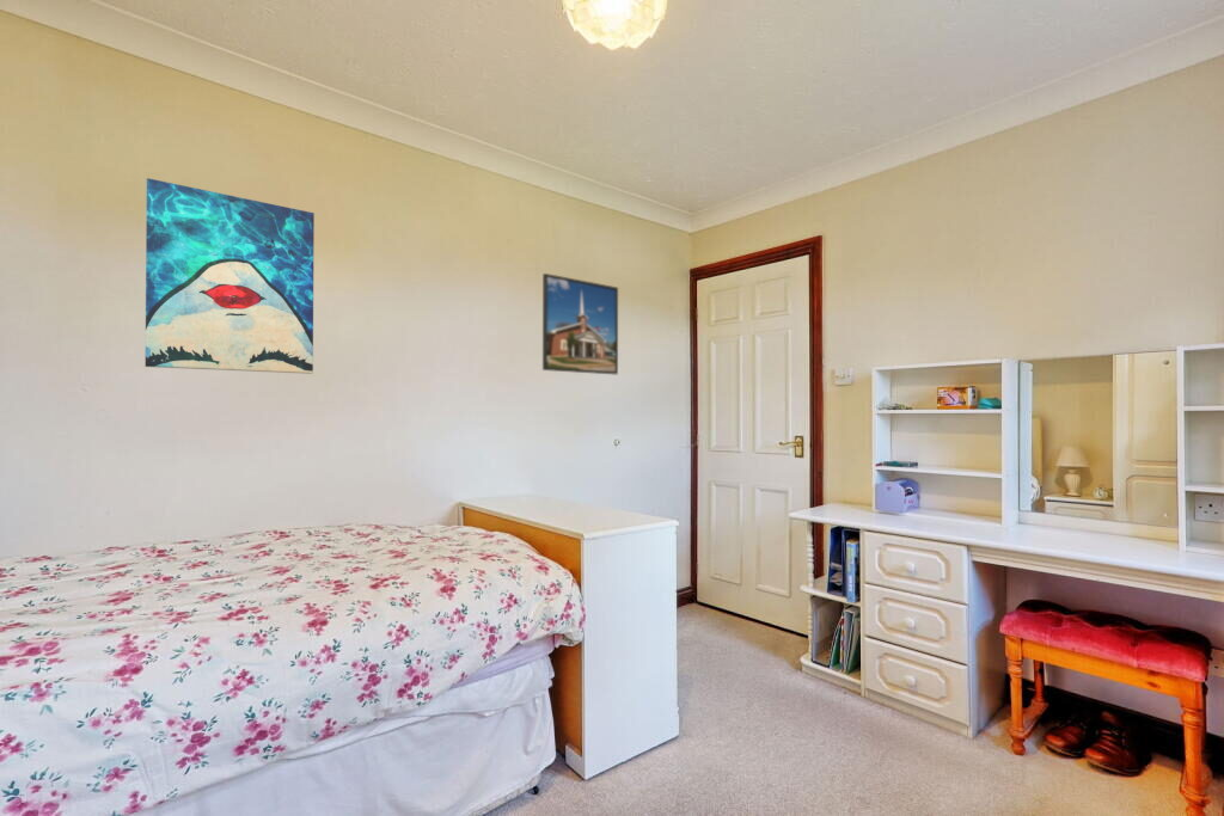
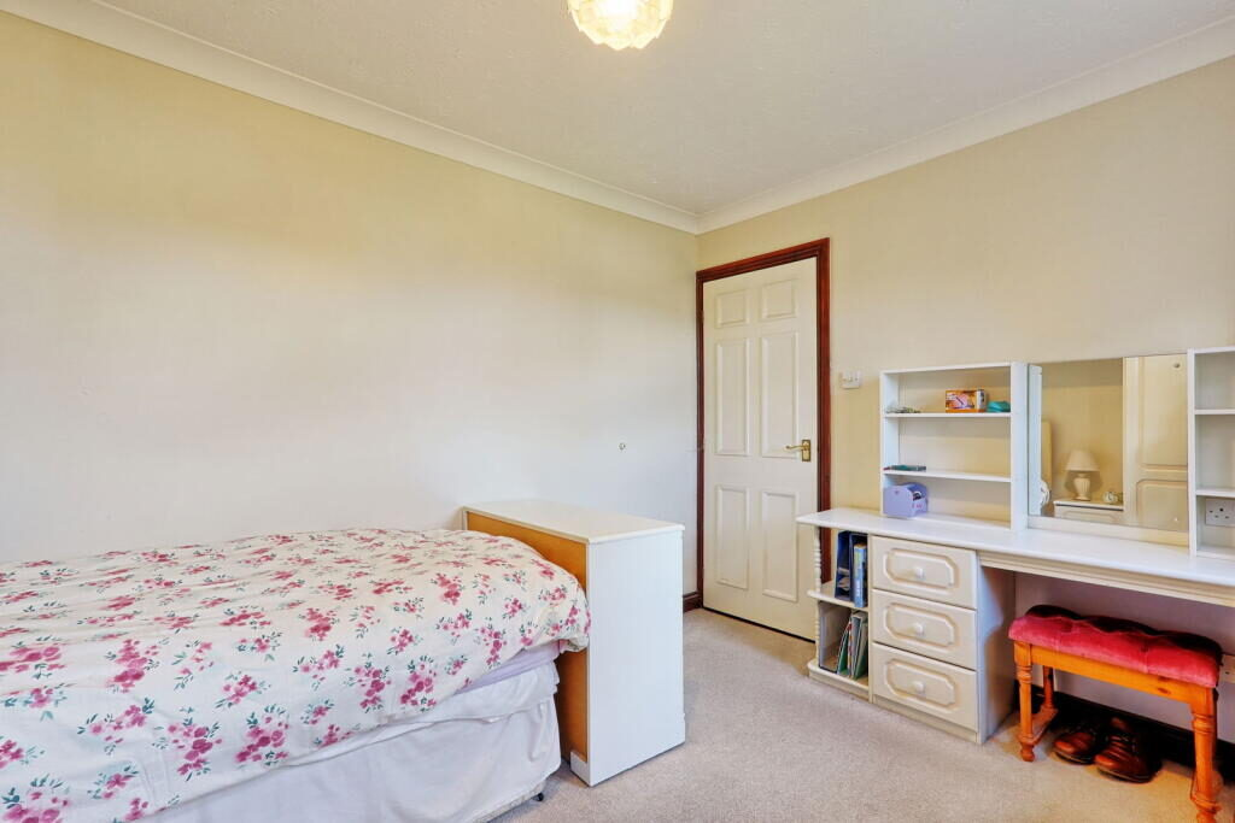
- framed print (582, 326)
- wall art (235, 283)
